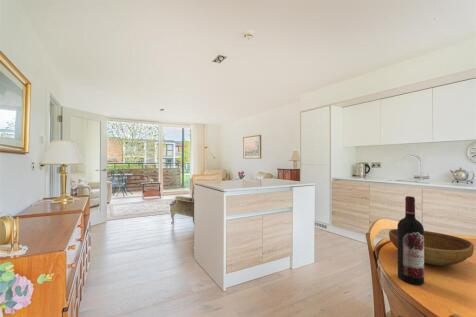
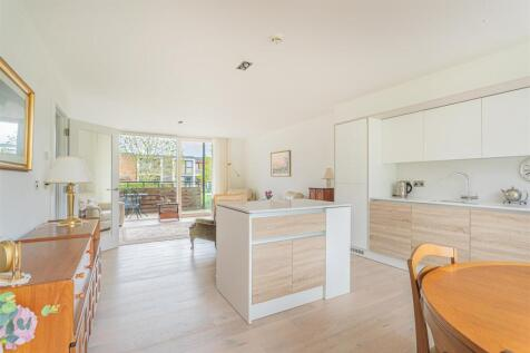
- bowl (427, 247)
- wine bottle (410, 237)
